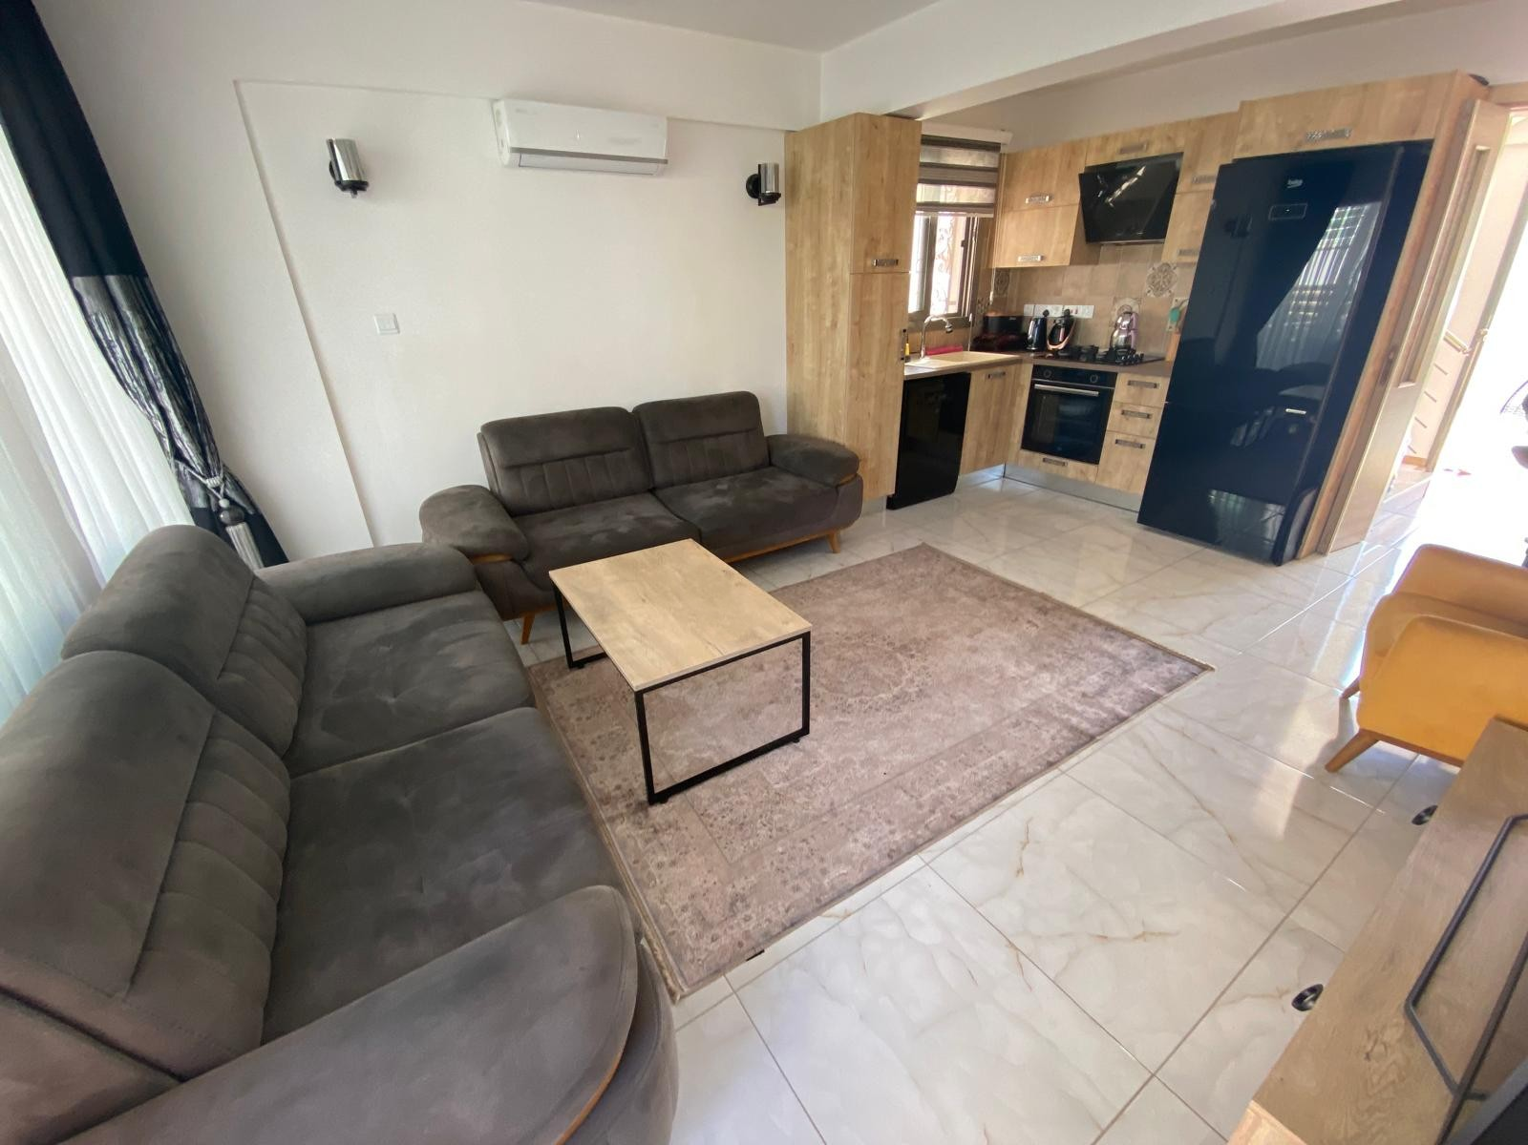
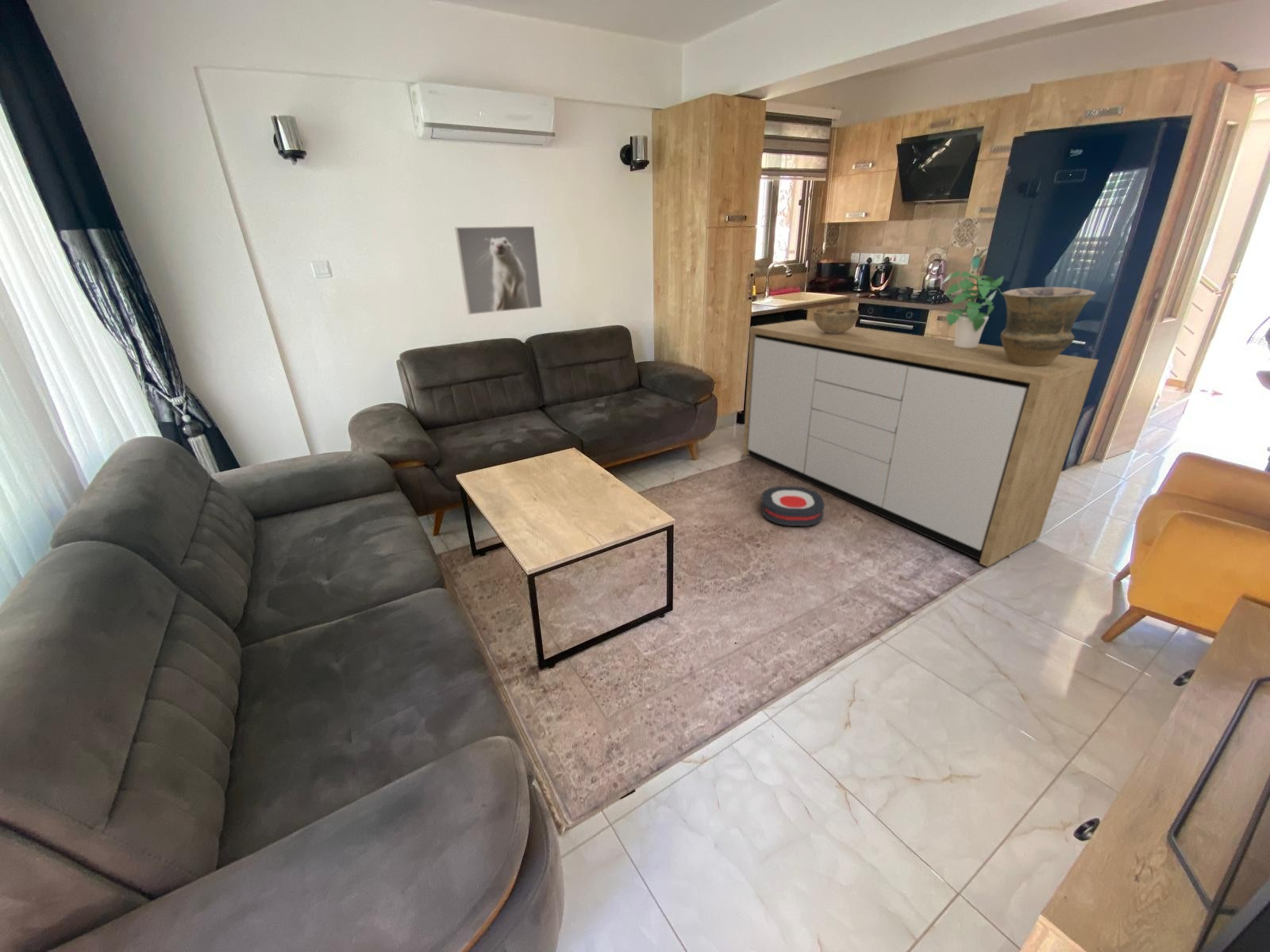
+ decorative bowl (834, 321)
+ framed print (501, 270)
+ sideboard (876, 419)
+ vase (1037, 327)
+ robot vacuum (791, 506)
+ potted plant (968, 309)
